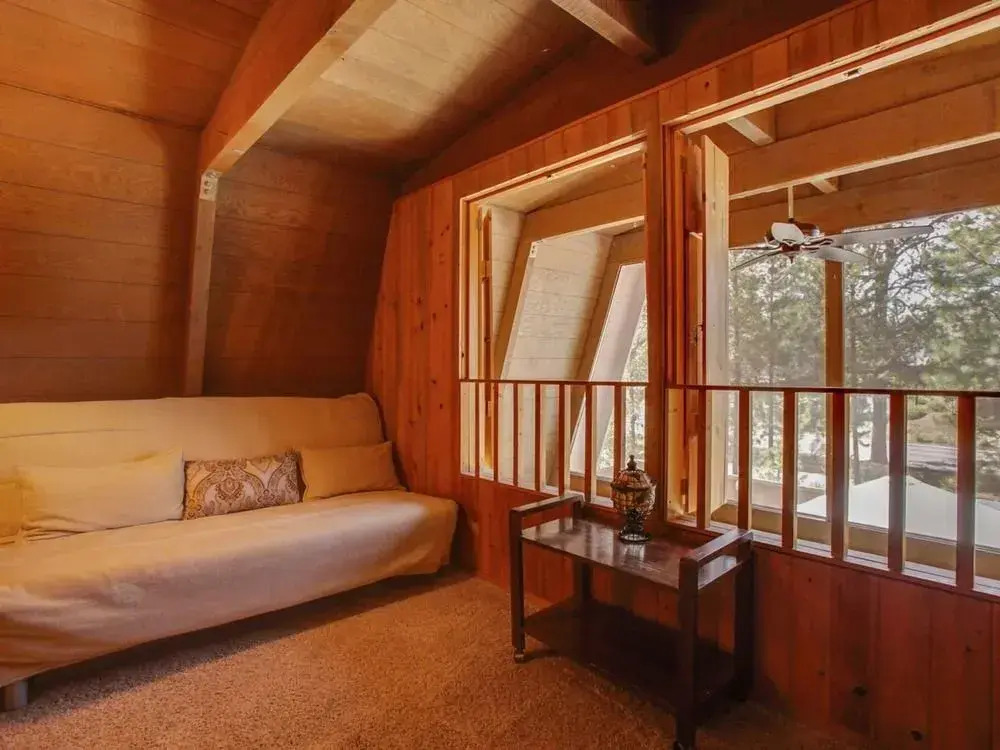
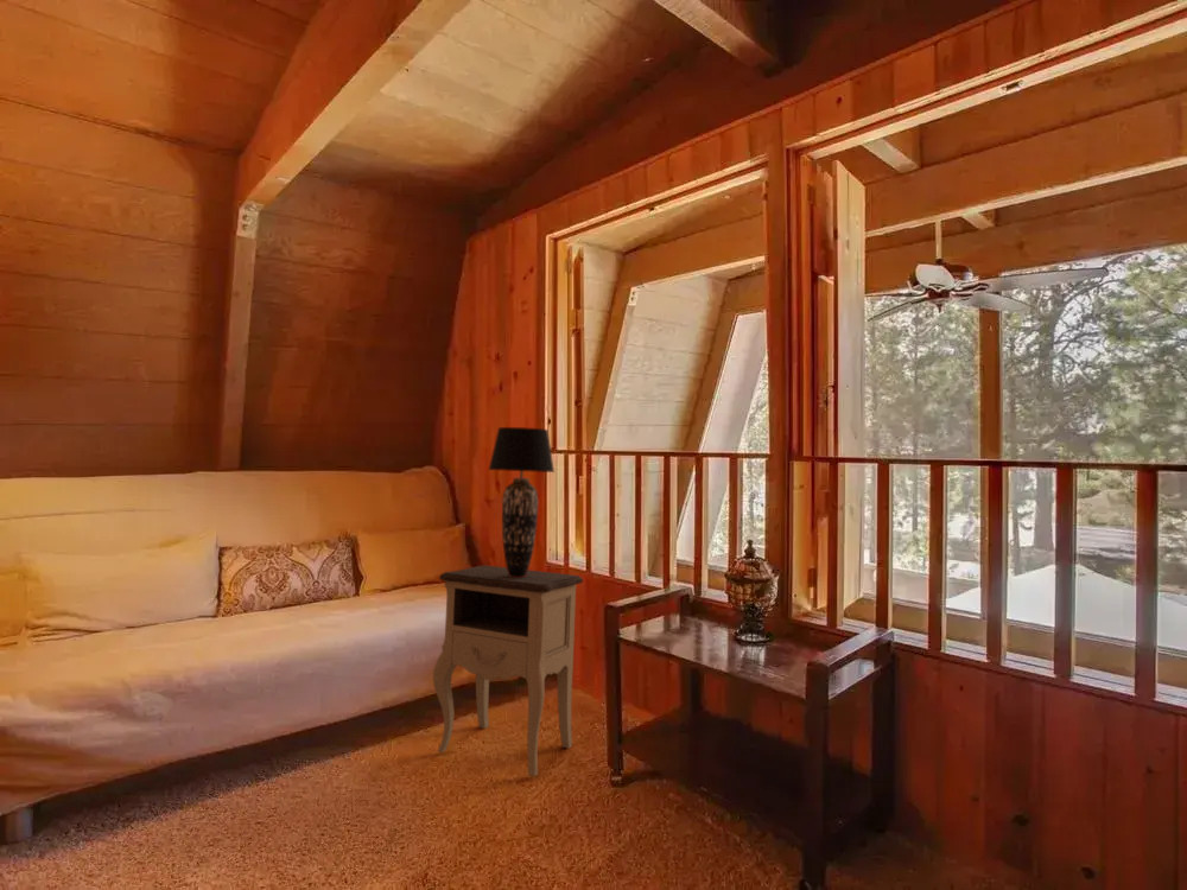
+ nightstand (507, 662)
+ table lamp (520, 501)
